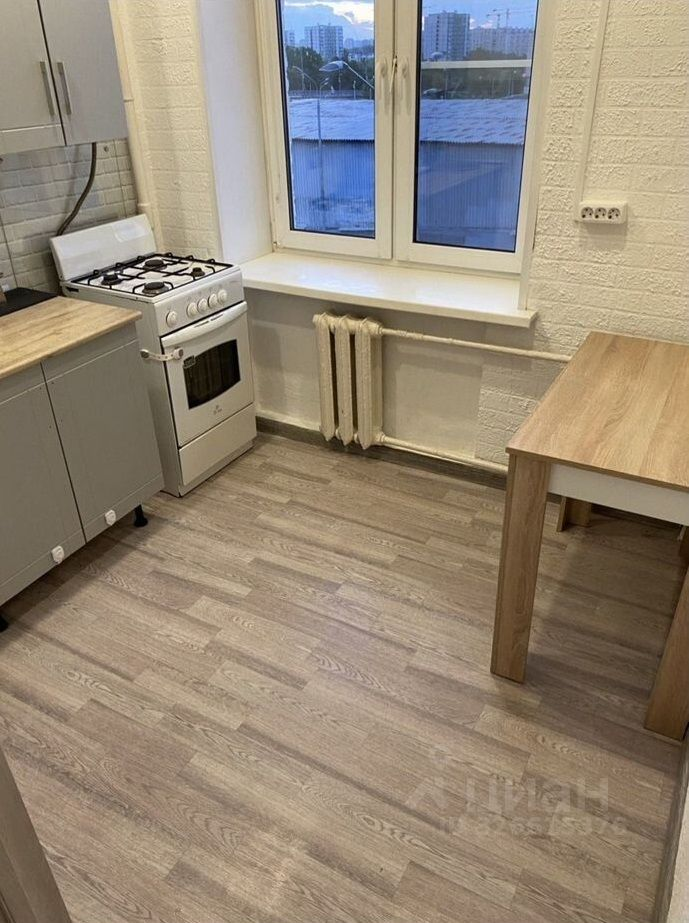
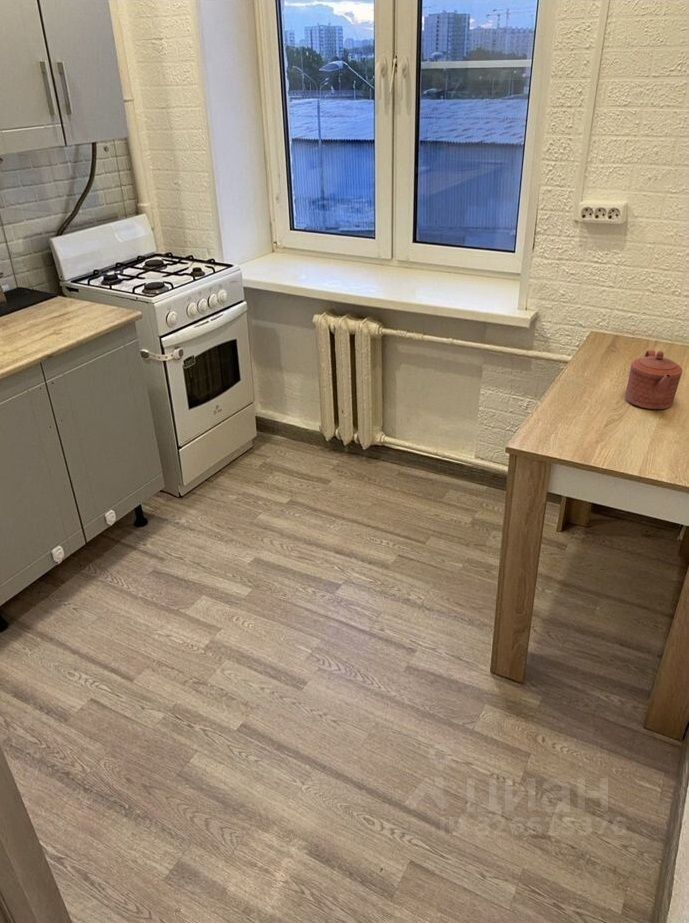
+ teapot (654, 376)
